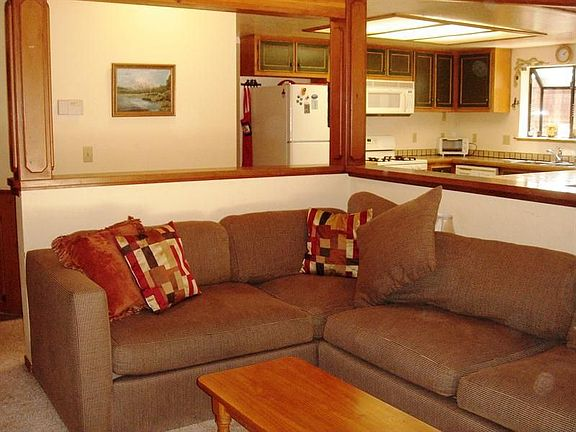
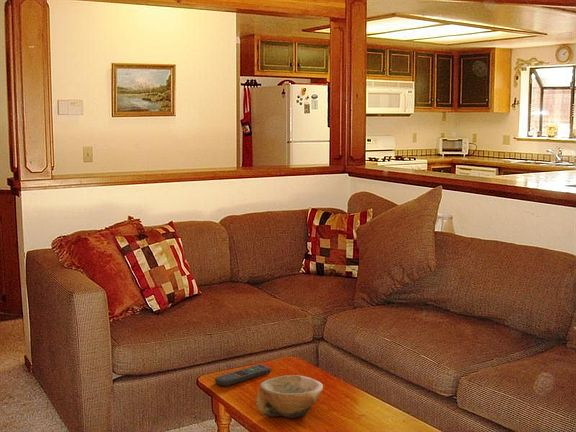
+ remote control (243, 374)
+ bowl (289, 398)
